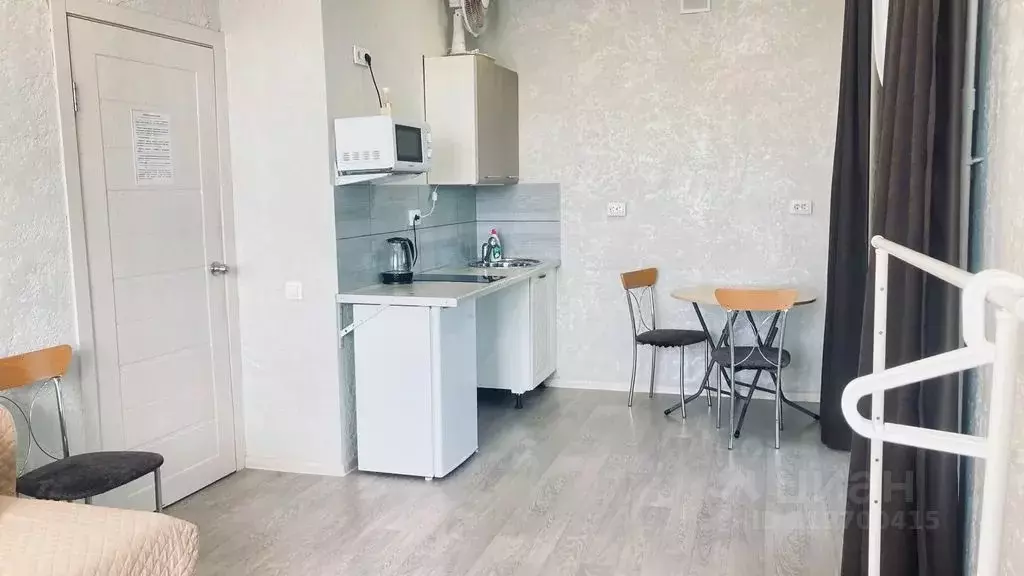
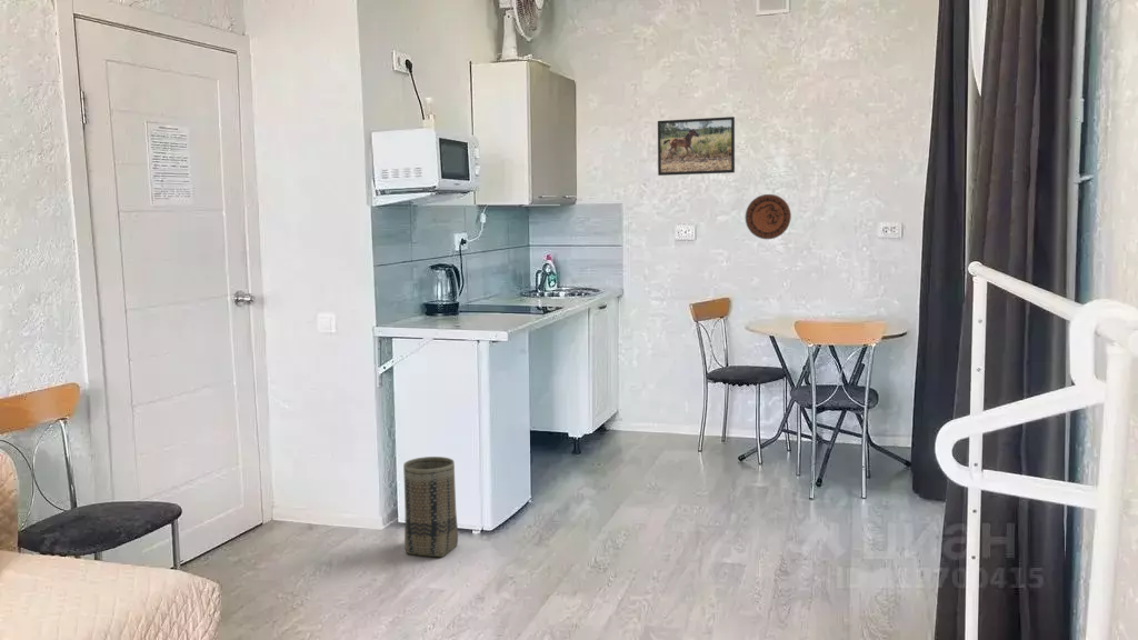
+ basket (430, 506)
+ decorative plate (768, 217)
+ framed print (696, 146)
